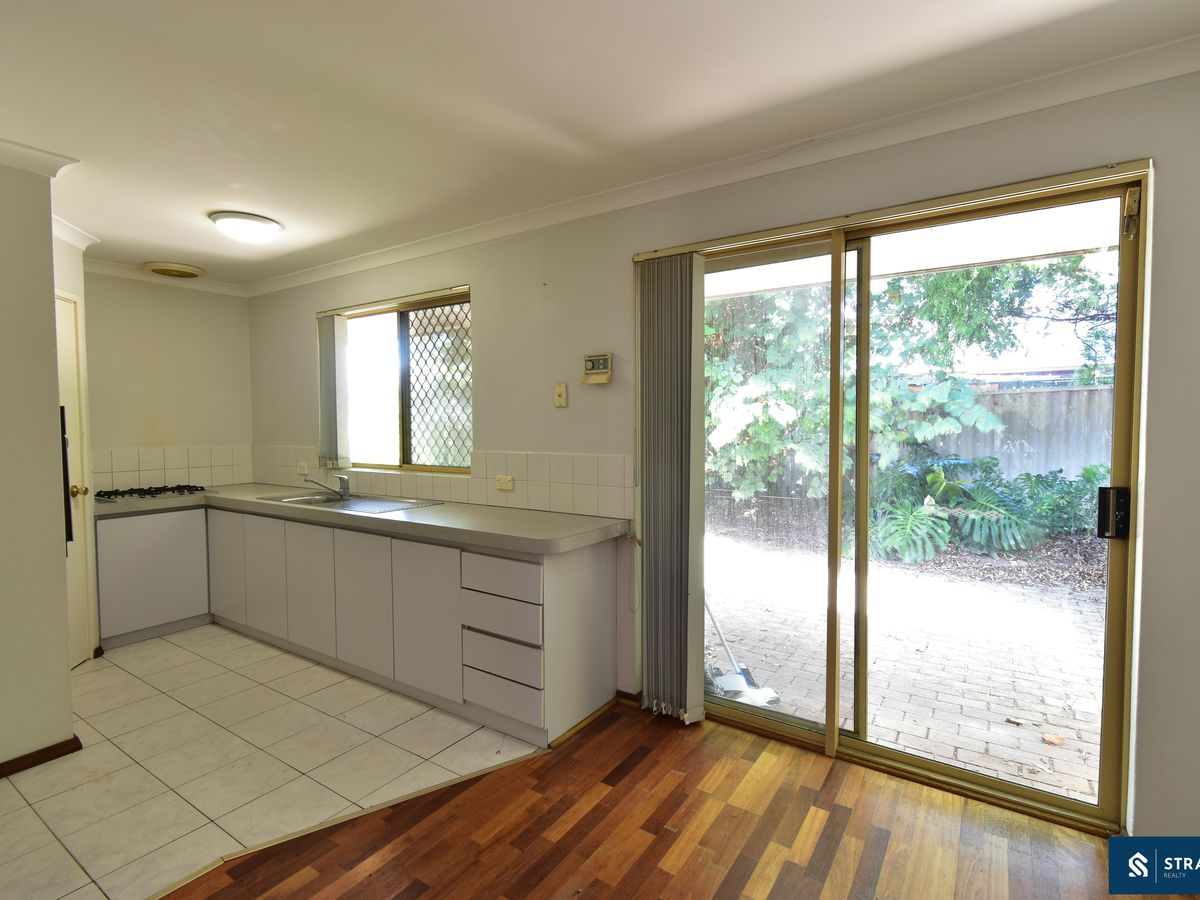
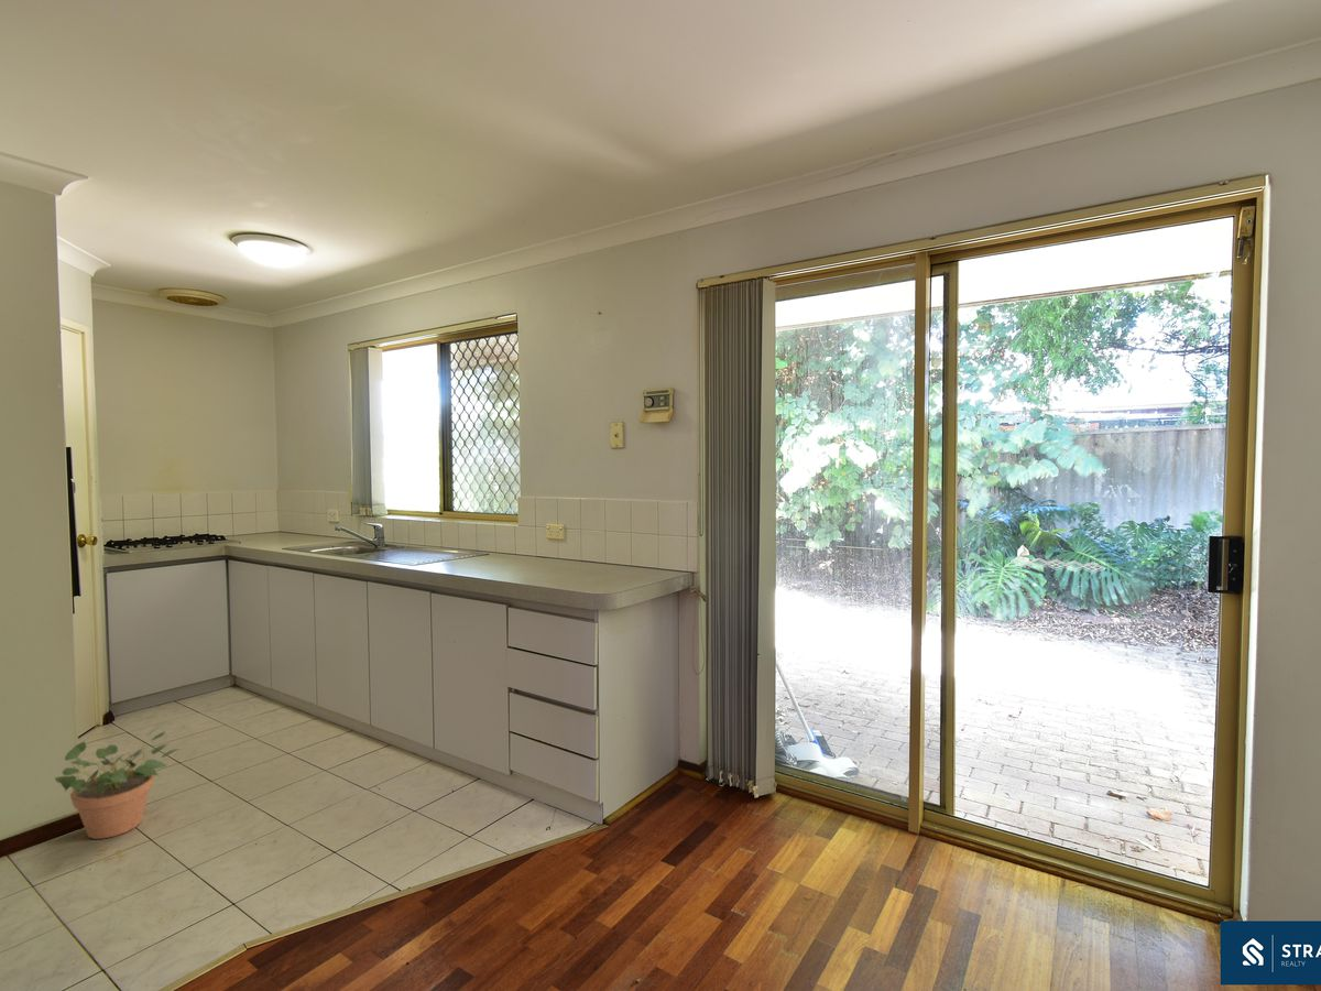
+ potted plant (121, 781)
